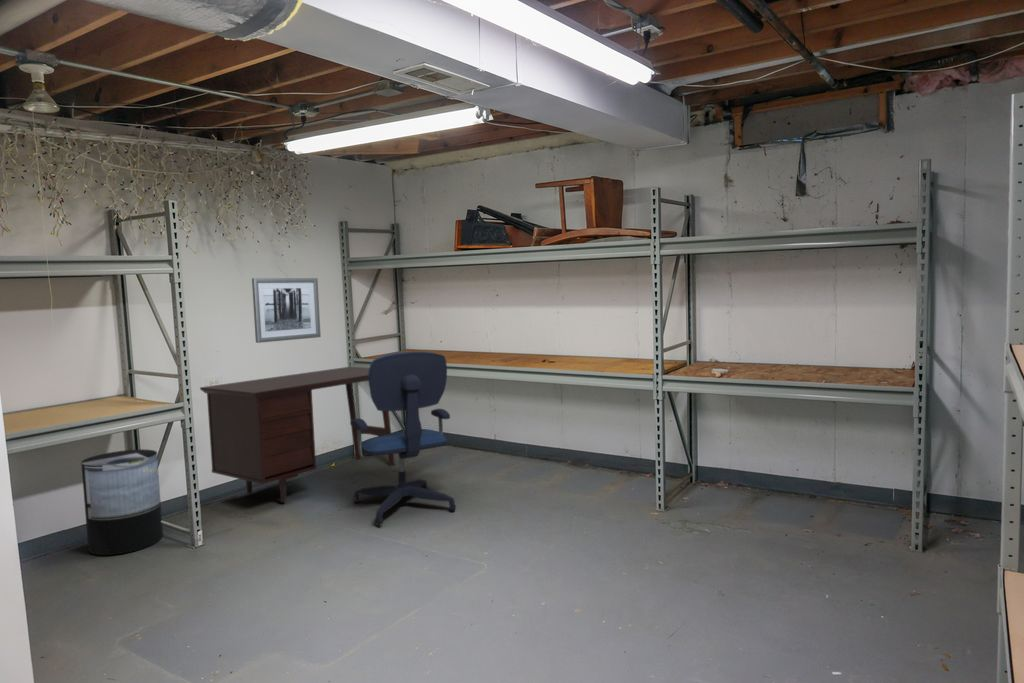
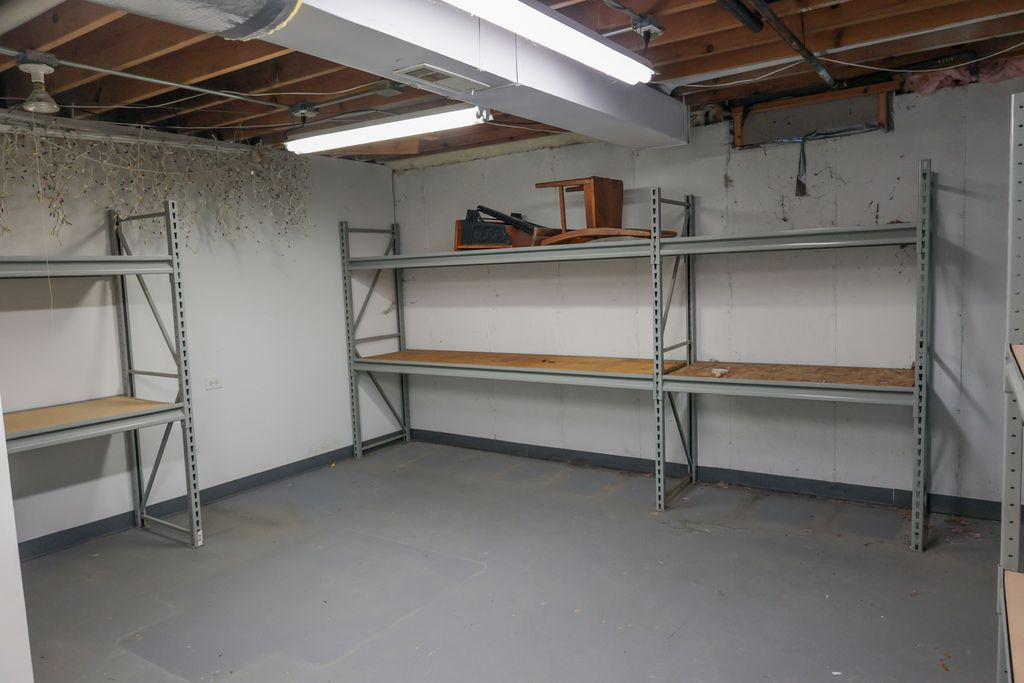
- wall art (287, 309)
- desk (312, 430)
- trash can (123, 499)
- office chair (400, 431)
